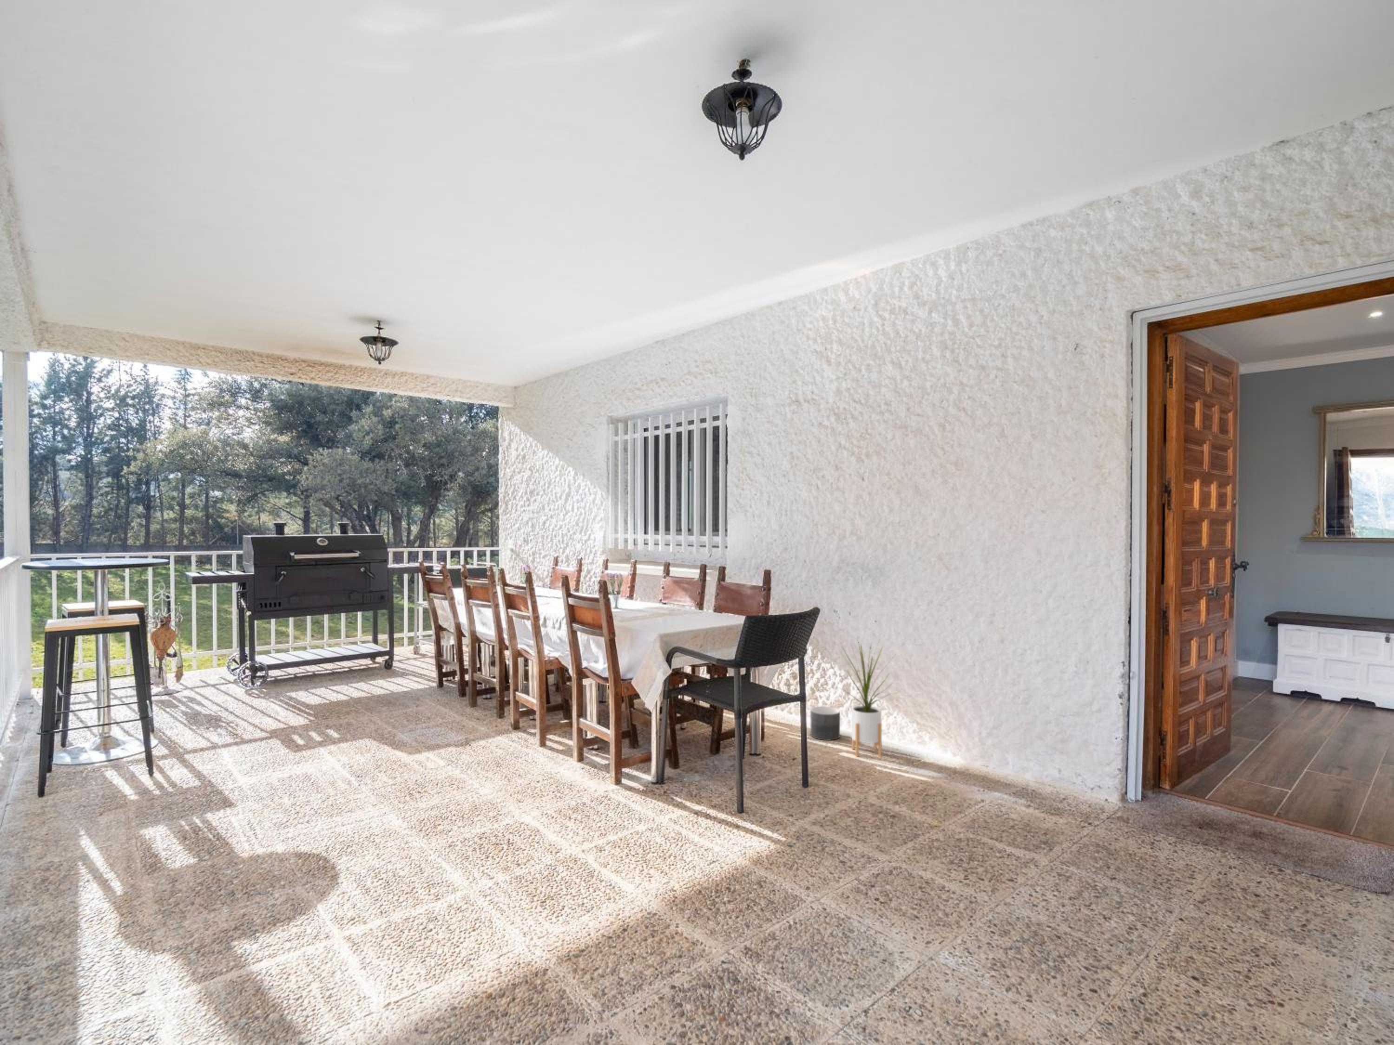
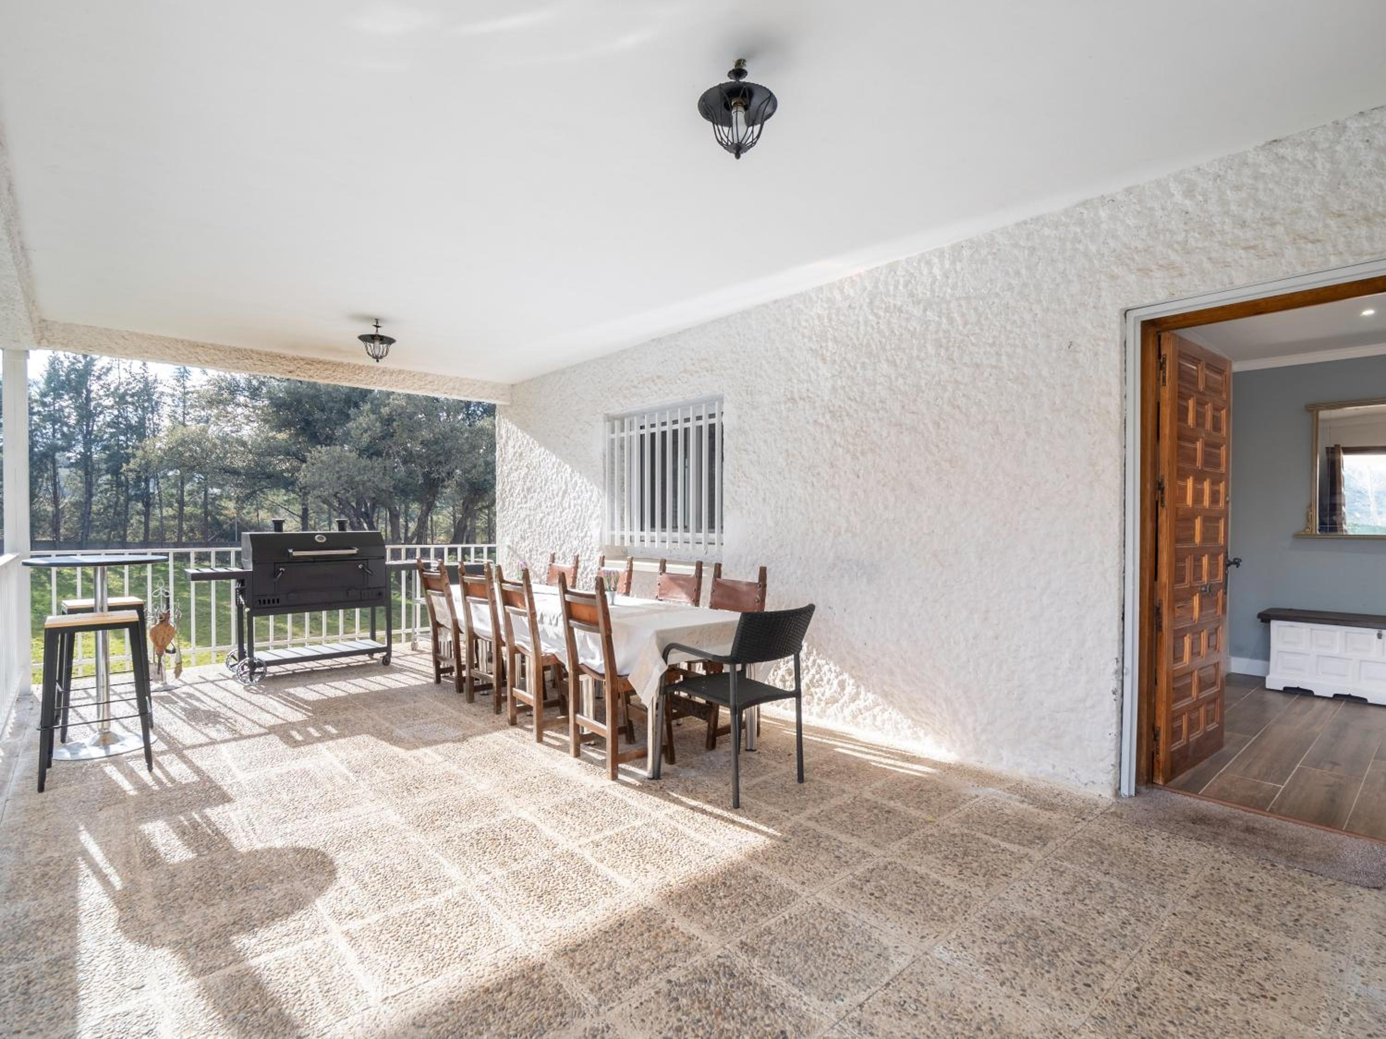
- planter (825, 722)
- house plant (867, 696)
